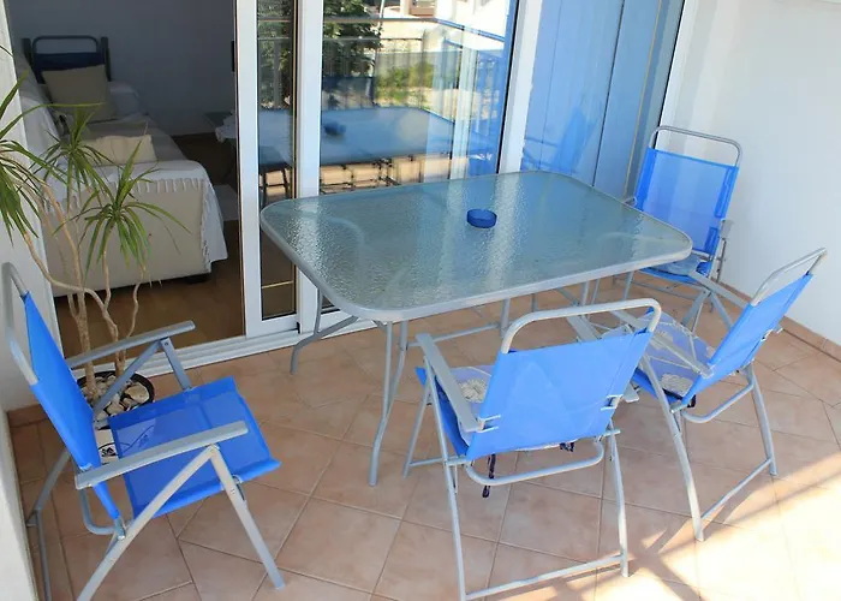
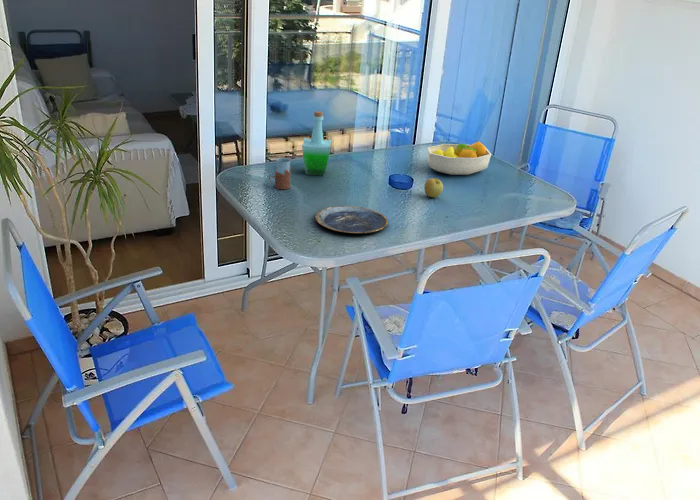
+ drinking glass (279, 174)
+ apple (433, 188)
+ fruit bowl (458, 156)
+ bottle (316, 142)
+ plate (351, 220)
